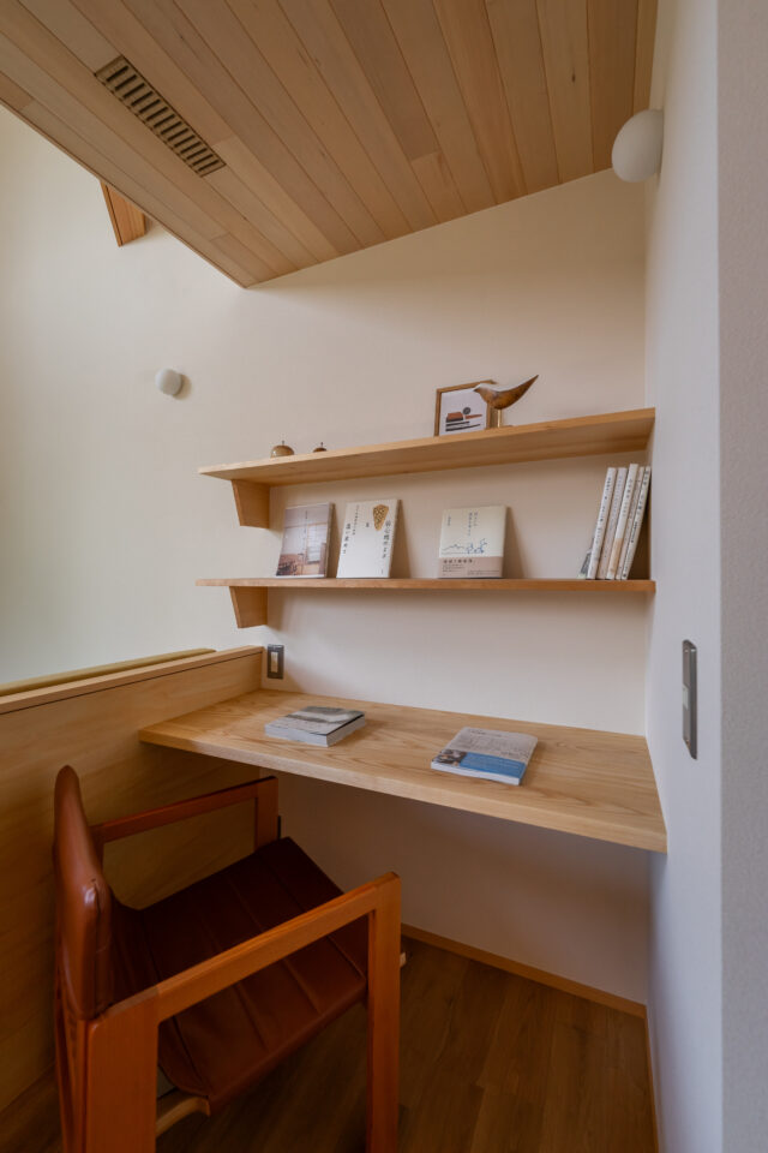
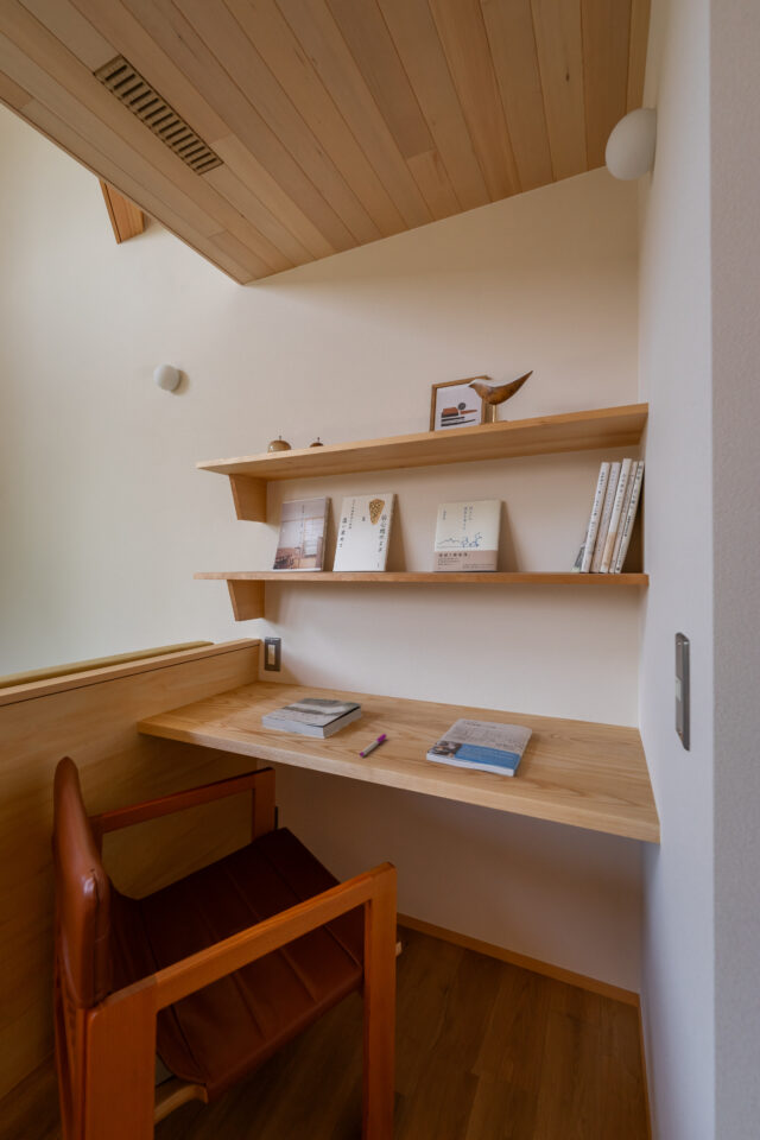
+ pen (373, 745)
